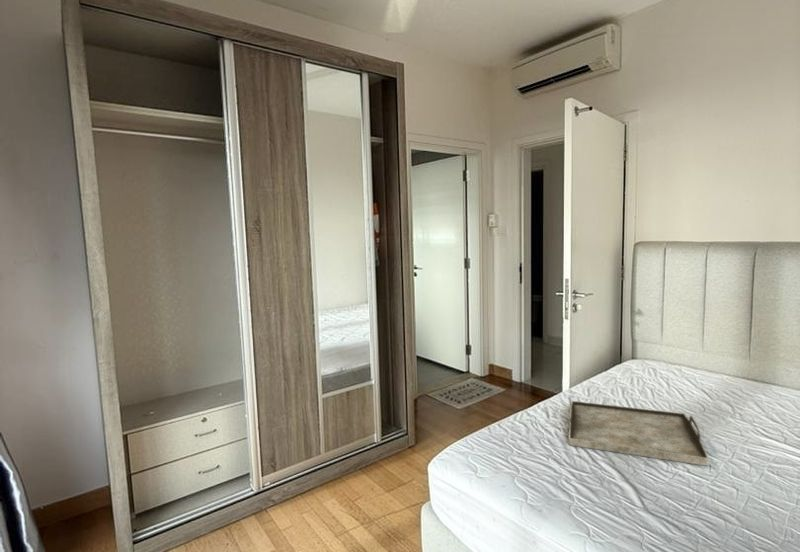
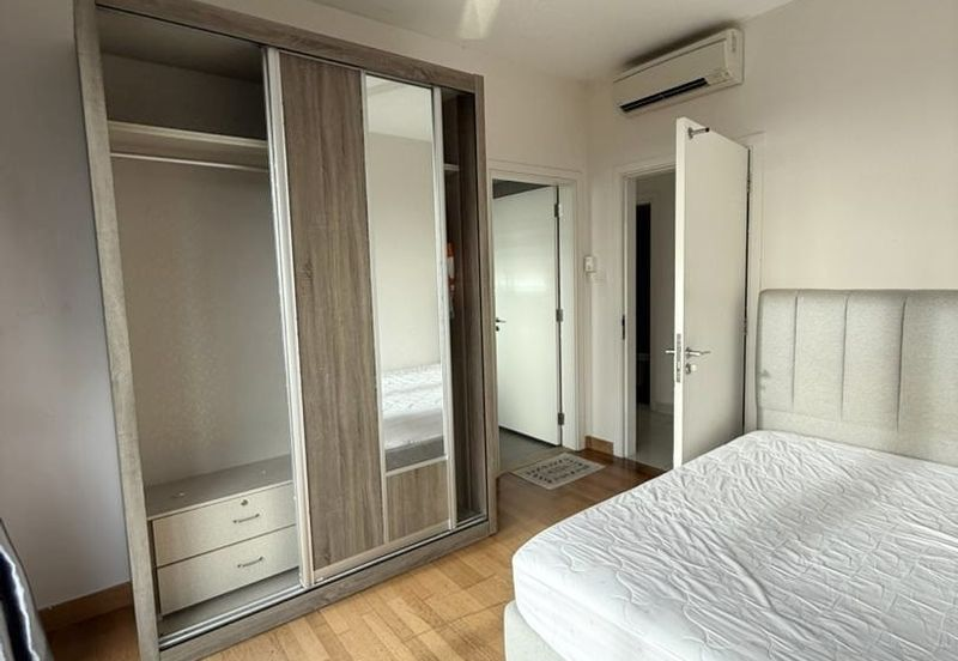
- serving tray (629, 422)
